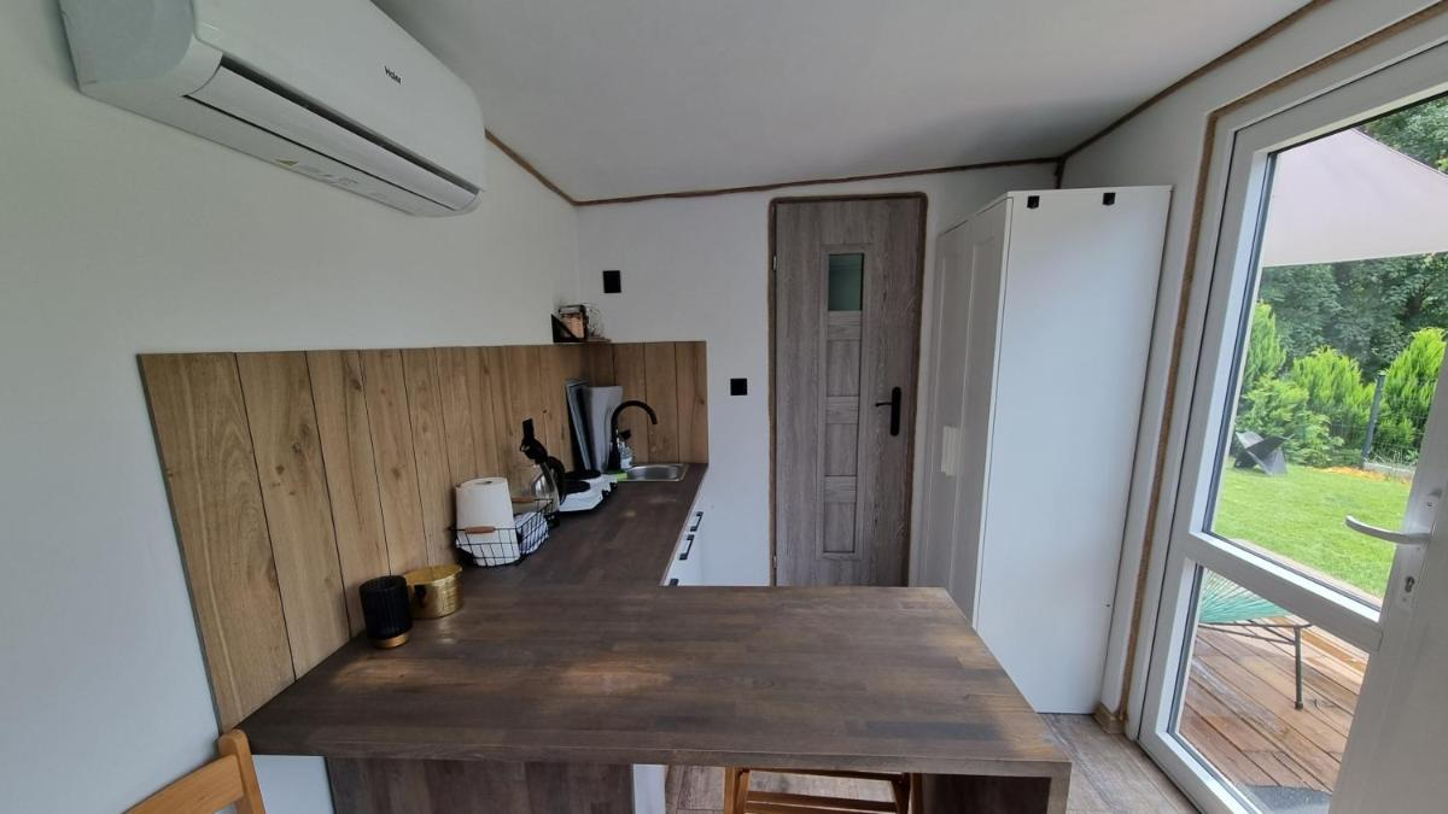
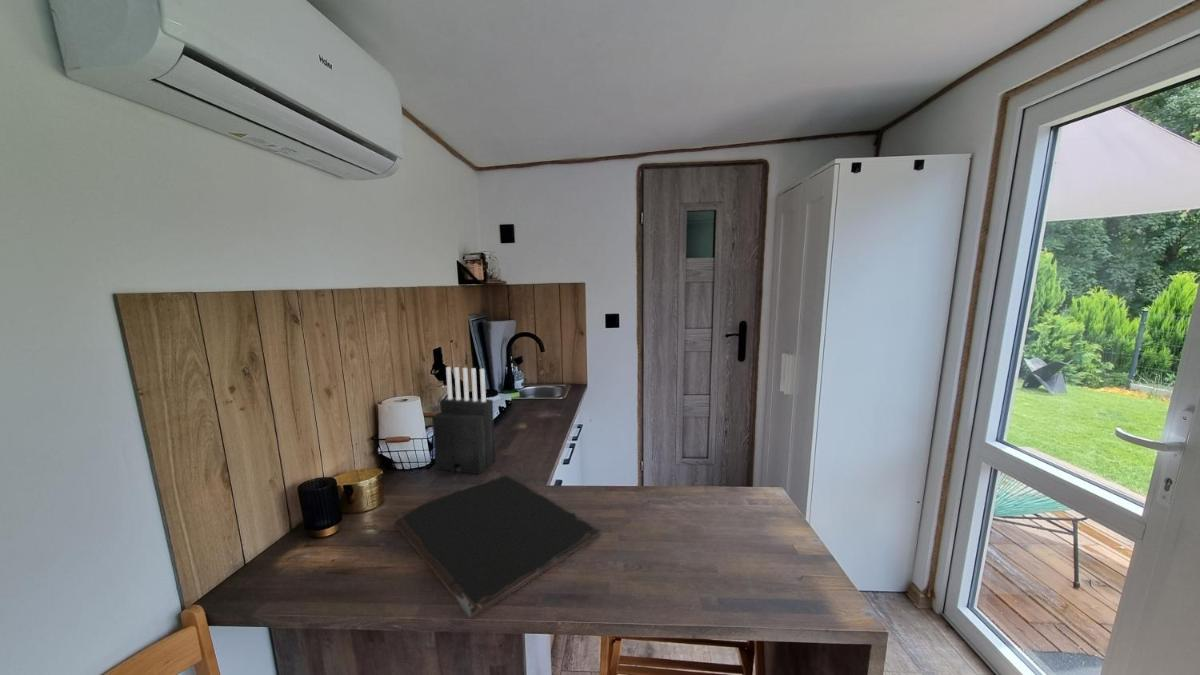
+ knife block (461, 419)
+ cutting board (494, 525)
